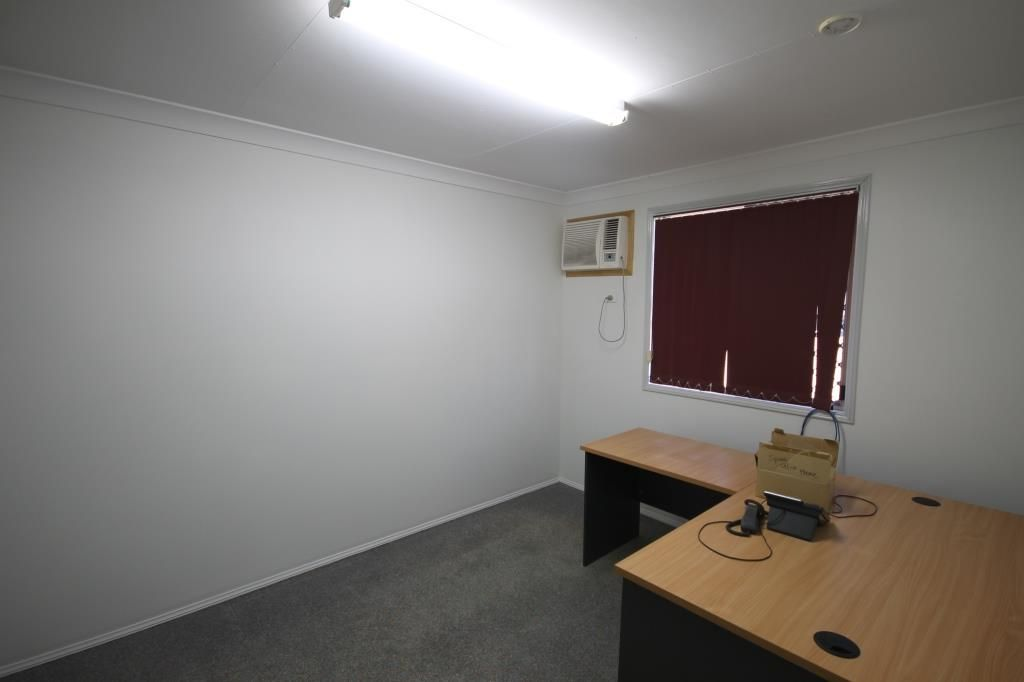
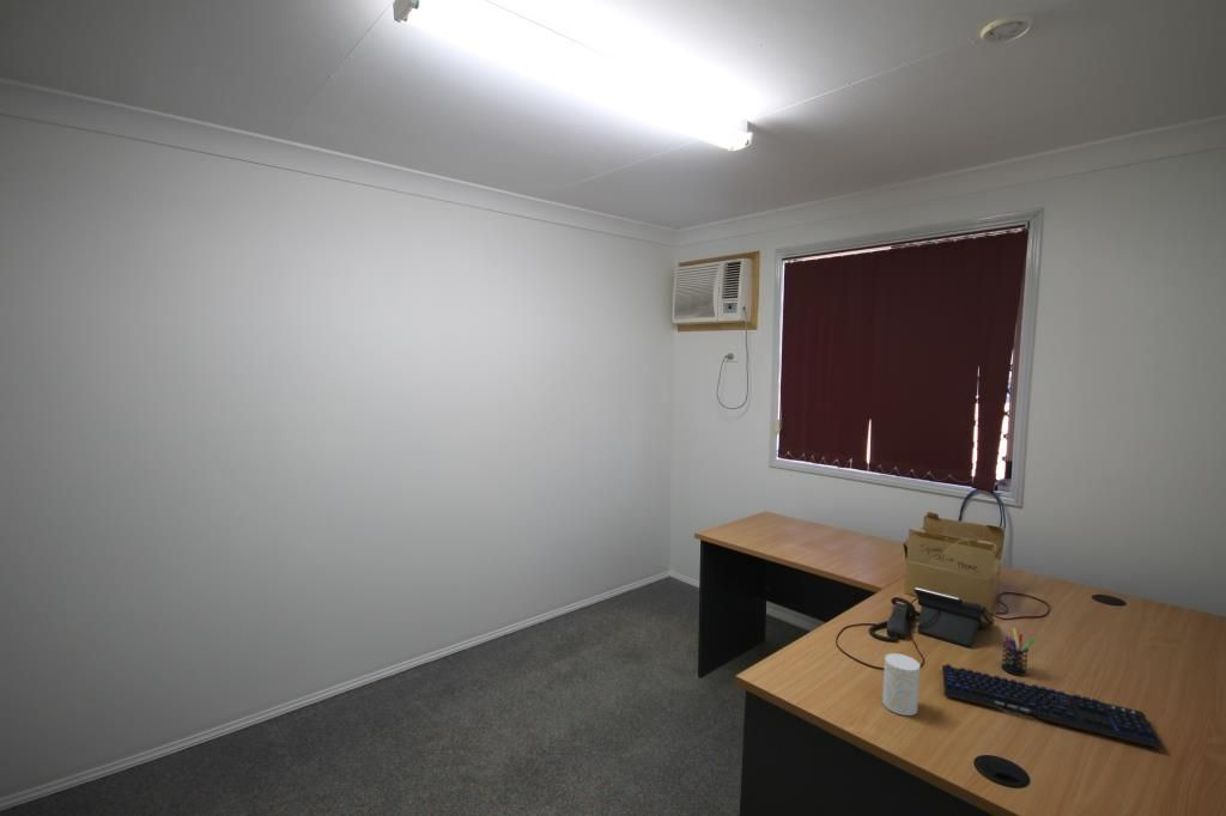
+ cup (900, 683)
+ keyboard (1039, 701)
+ pen holder (1018, 650)
